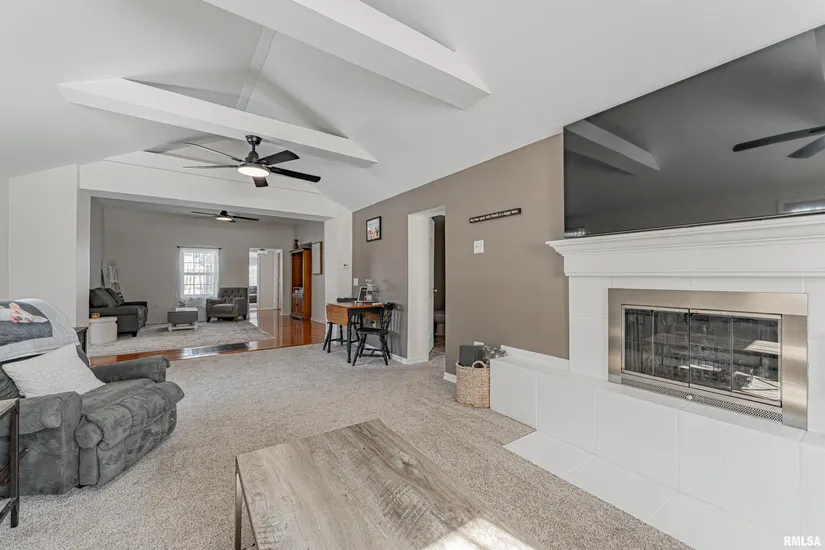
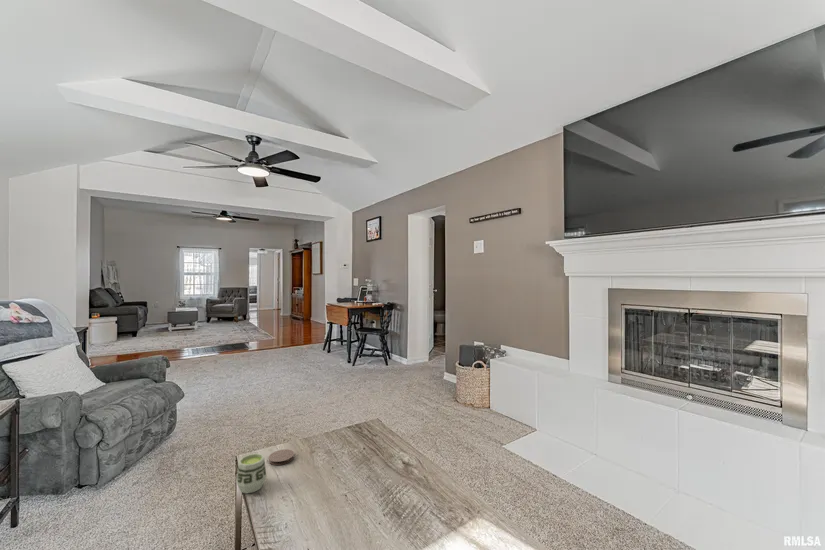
+ cup (251, 473)
+ coaster (281, 456)
